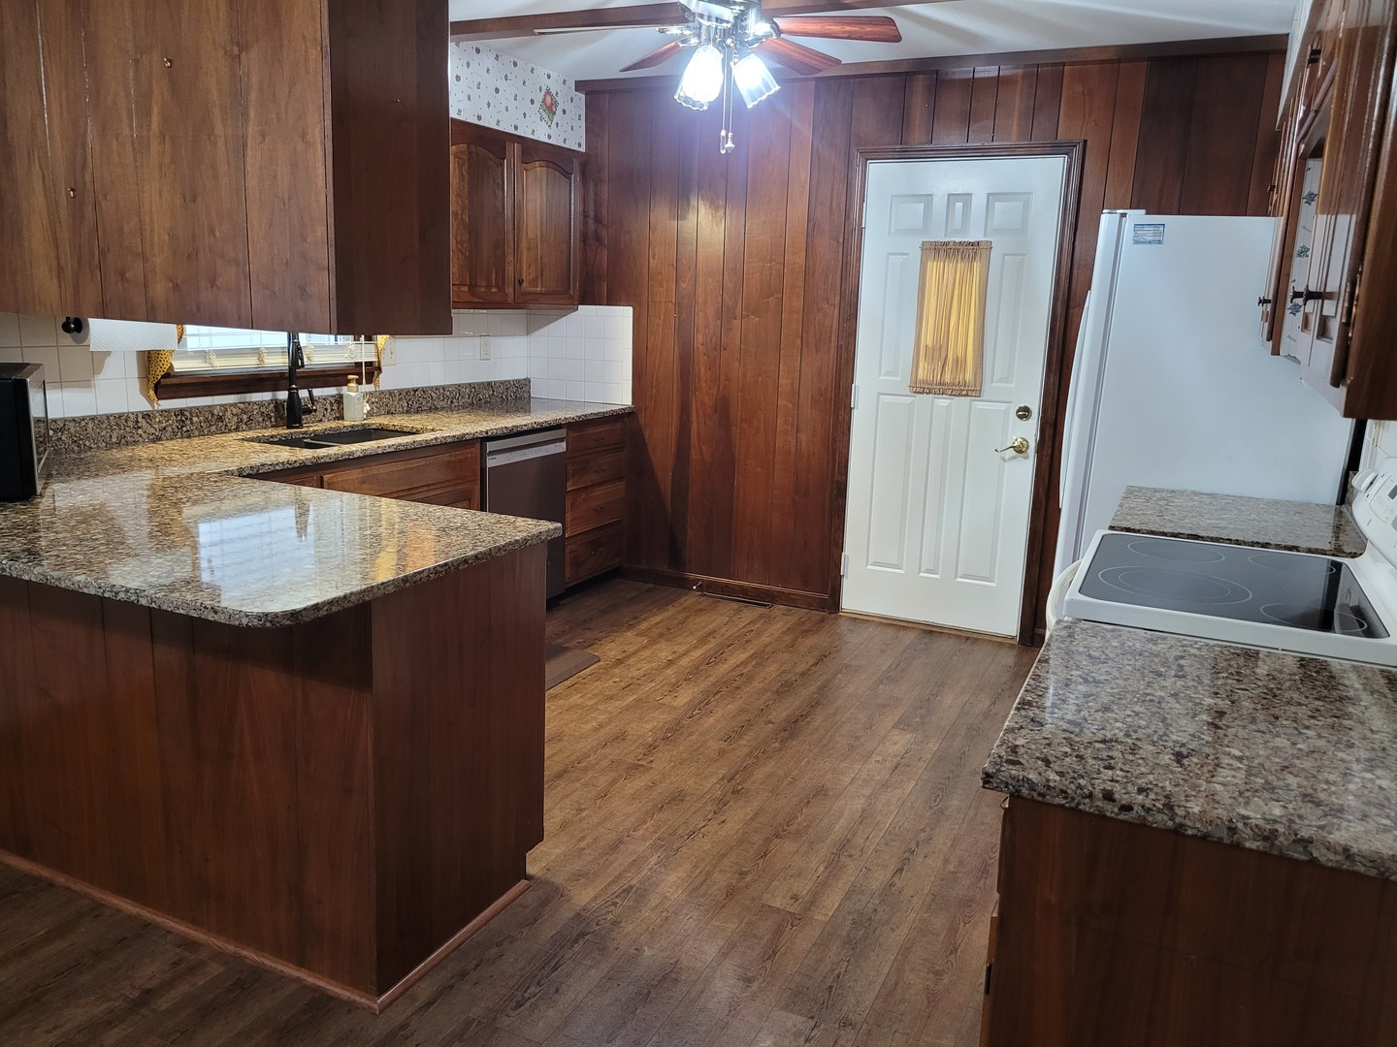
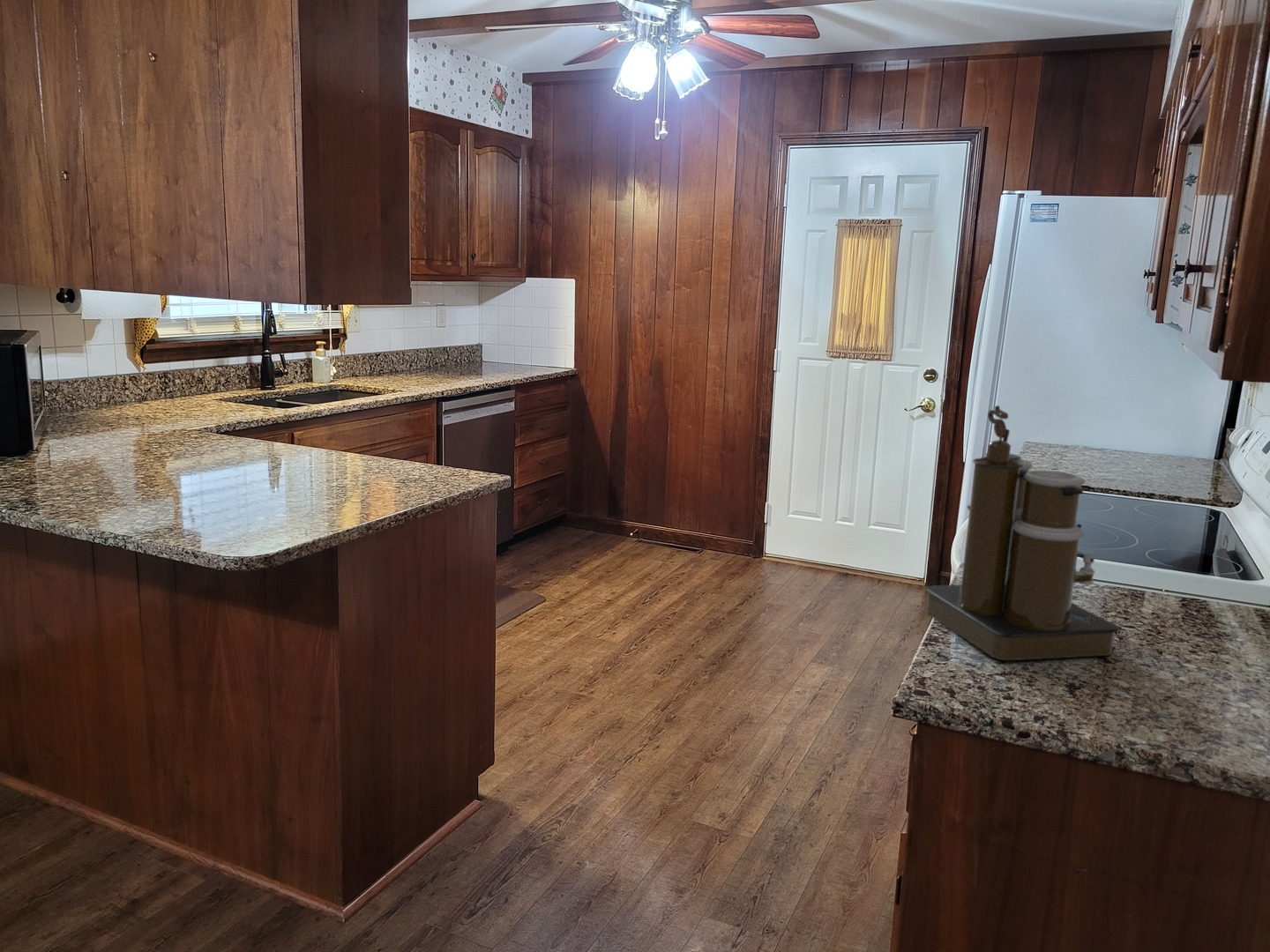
+ coffee maker (1027, 522)
